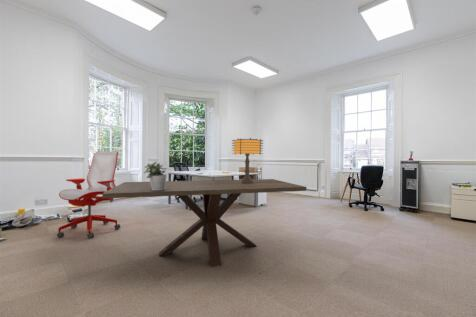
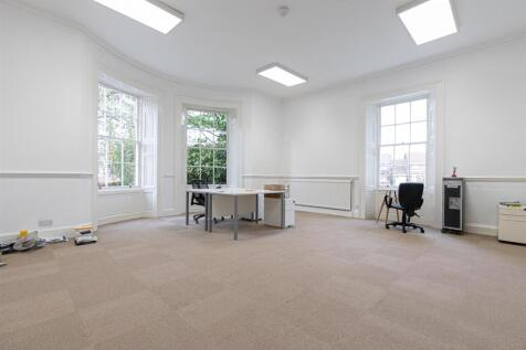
- office chair (89, 190)
- table lamp (247, 160)
- dining table (209, 216)
- potted plant (153, 175)
